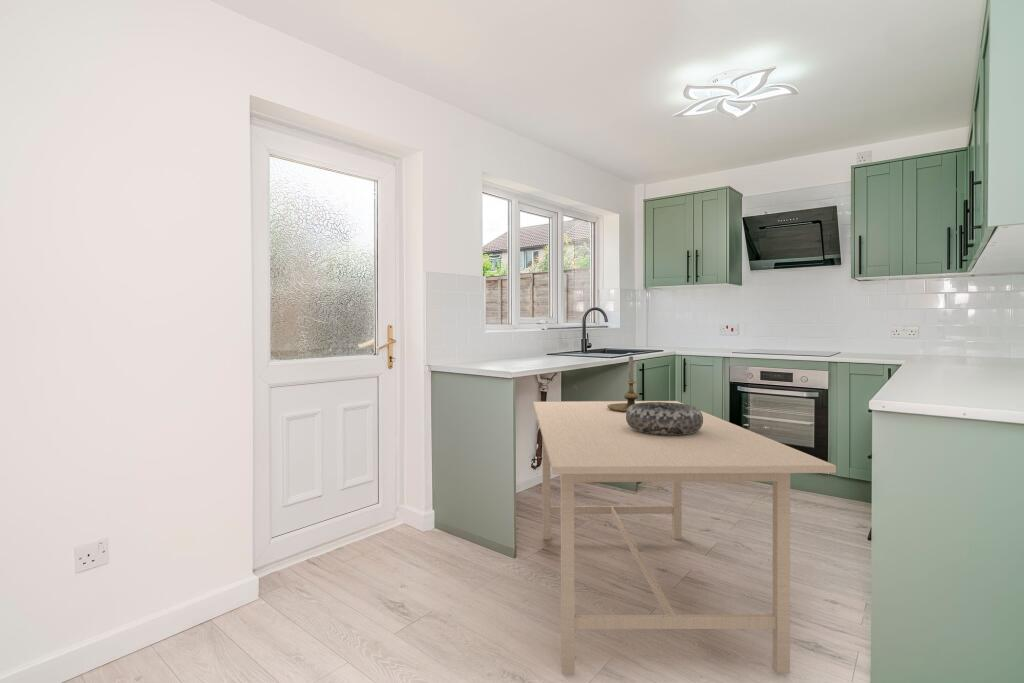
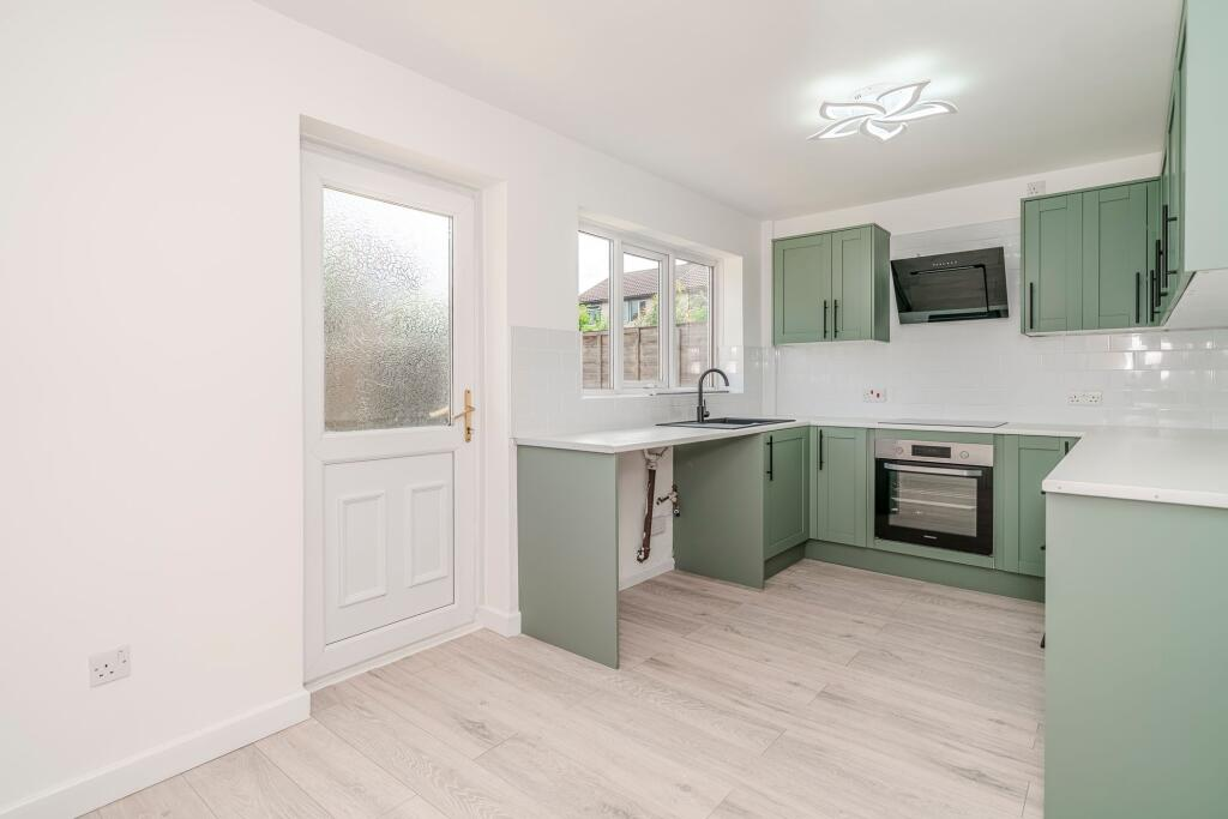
- dining table (635, 506)
- candle holder (631, 382)
- decorative bowl (663, 417)
